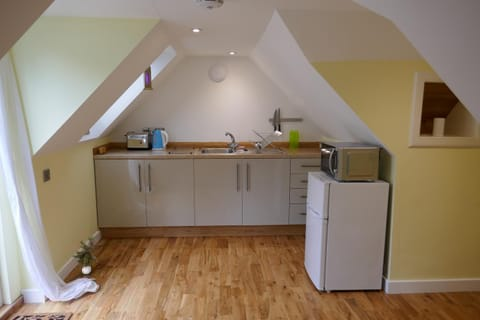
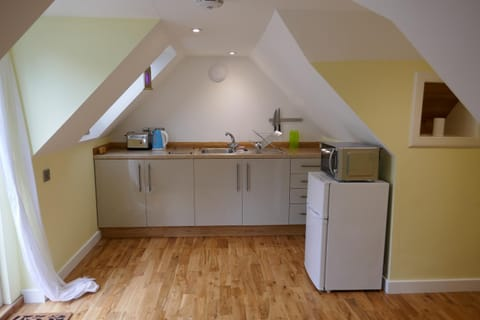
- potted plant (89, 254)
